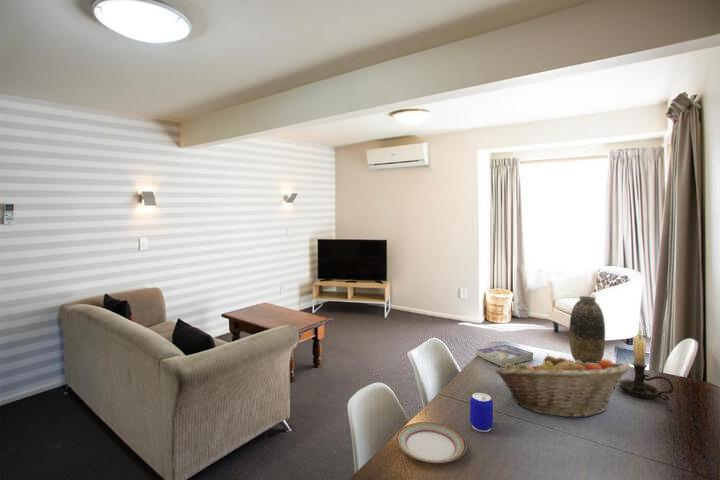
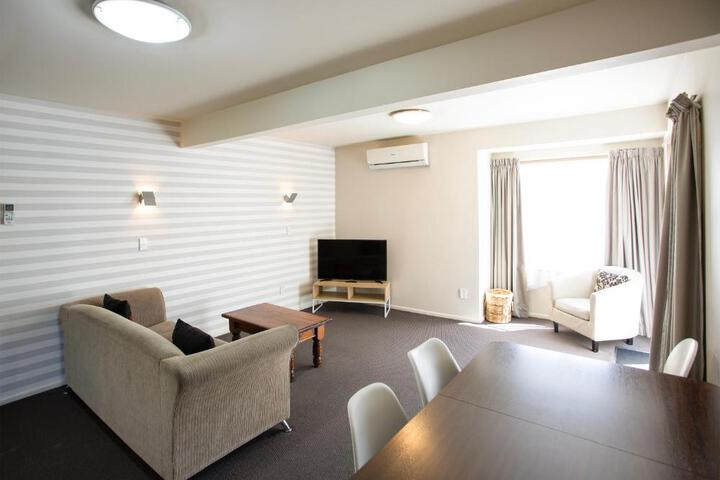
- beer can (481, 410)
- book (503, 353)
- candle holder (644, 361)
- vase (586, 331)
- plate (430, 443)
- fruit basket (559, 378)
